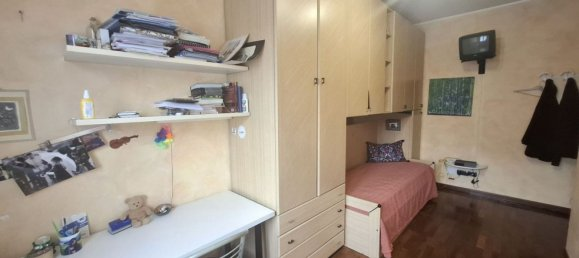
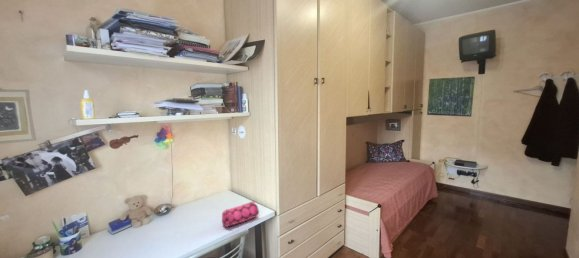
+ pencil case (240, 213)
